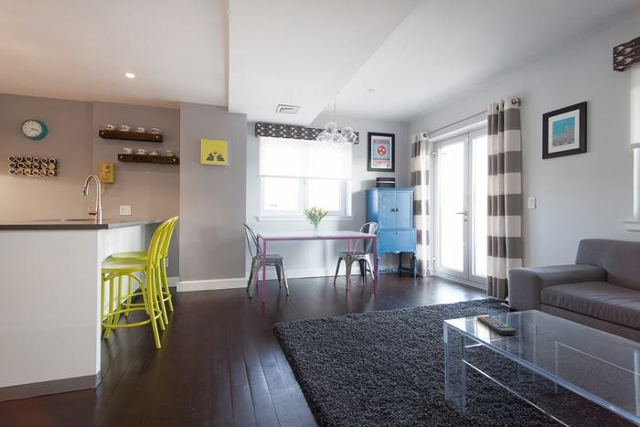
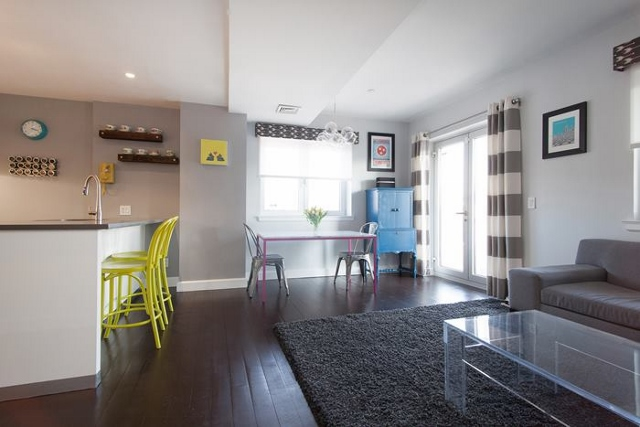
- remote control (495, 324)
